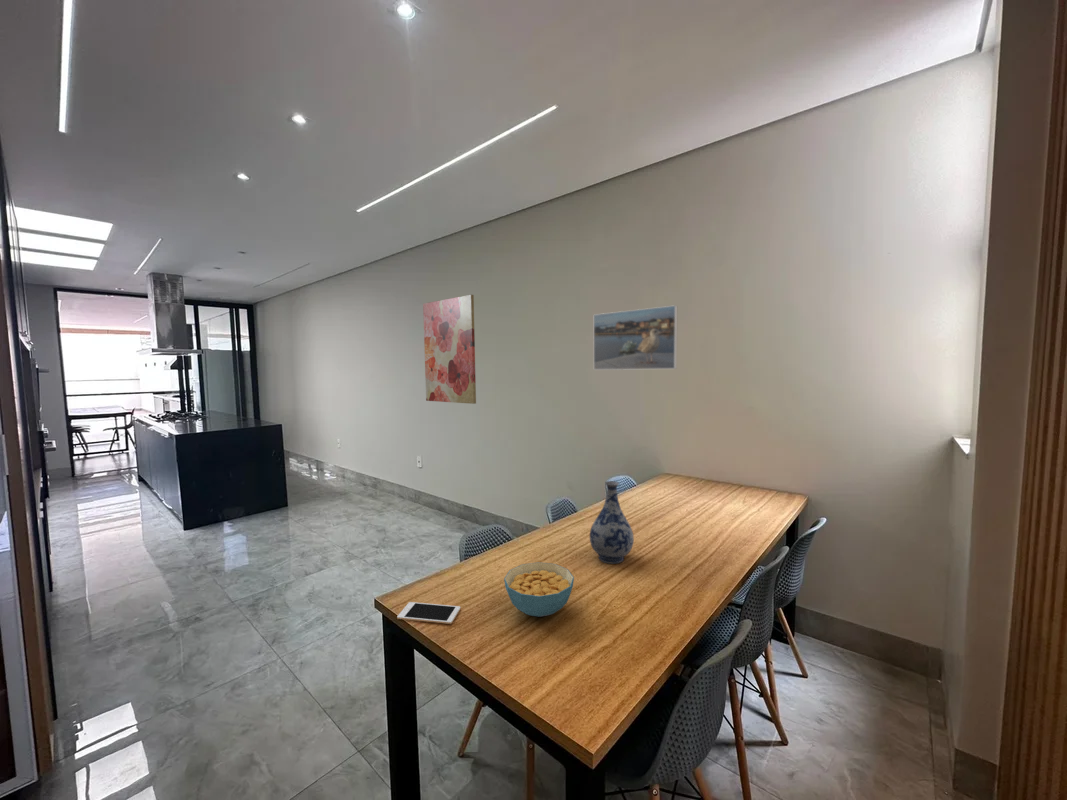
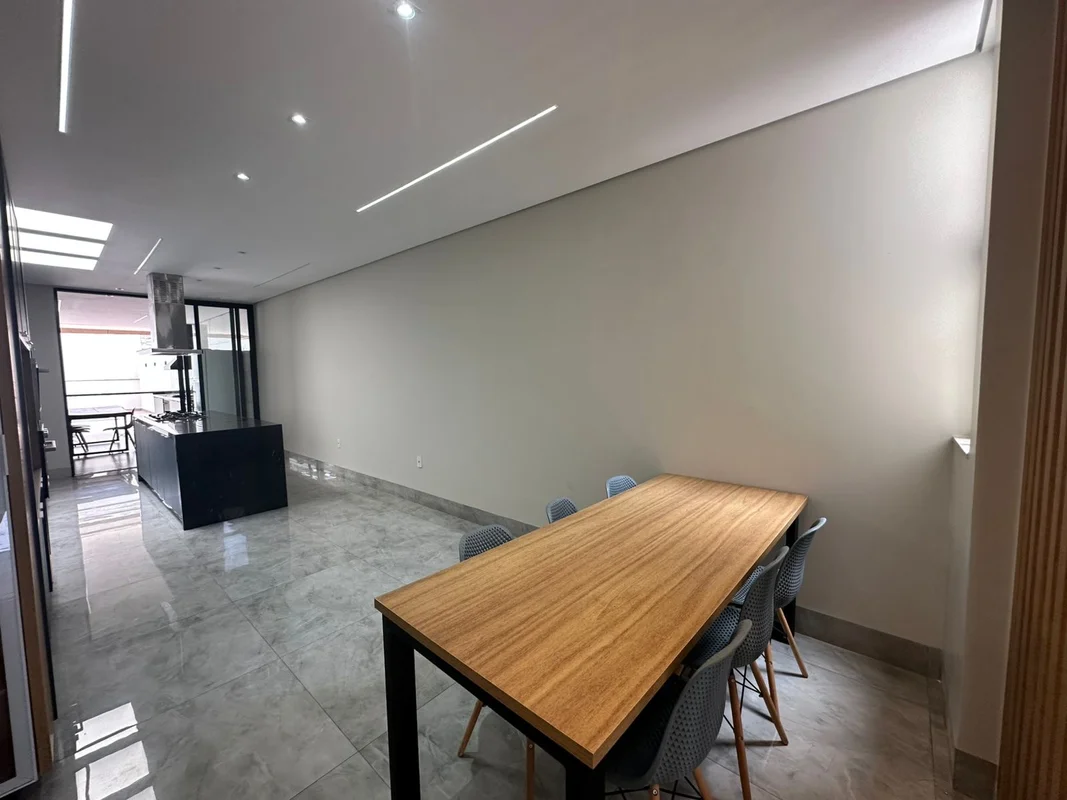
- cell phone (429, 612)
- cereal bowl (539, 594)
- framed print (632, 340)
- vase (611, 520)
- wall art (448, 351)
